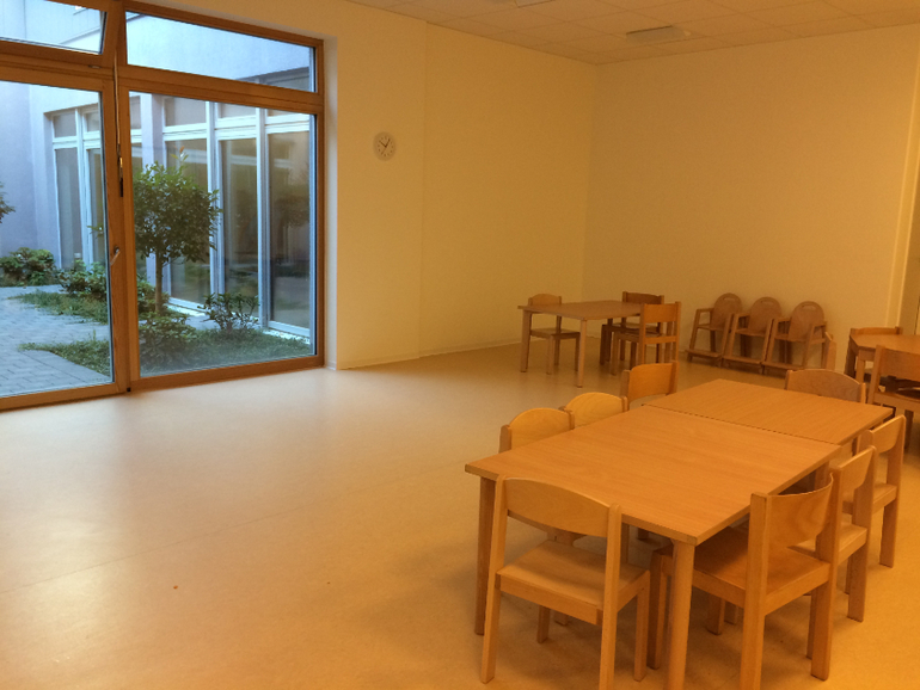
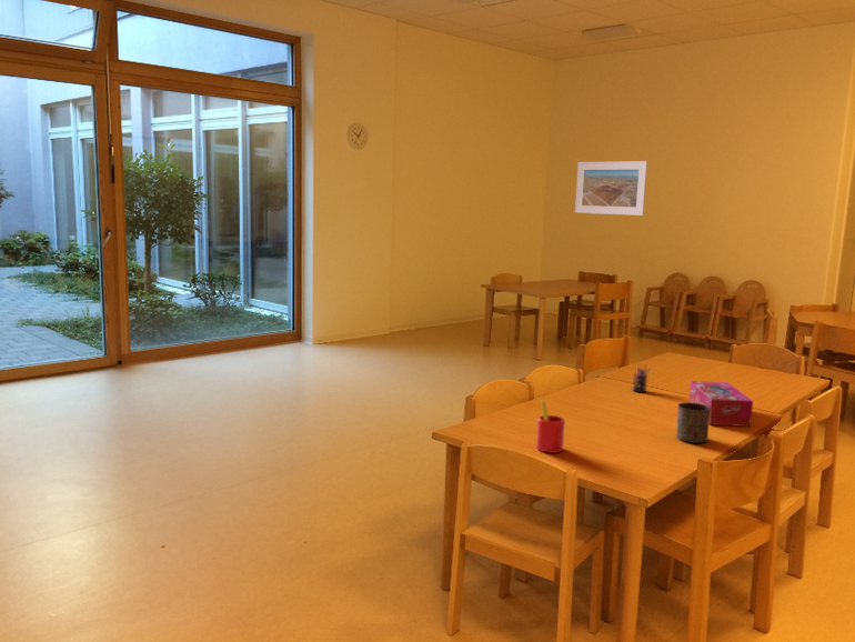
+ tissue box (718, 402)
+ pen holder (642, 377)
+ straw (549, 423)
+ cup (692, 422)
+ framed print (610, 188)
